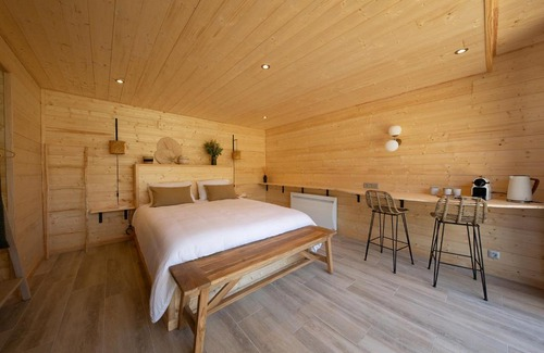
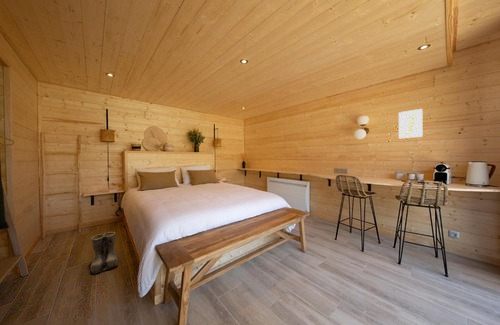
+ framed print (410, 124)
+ boots (104, 250)
